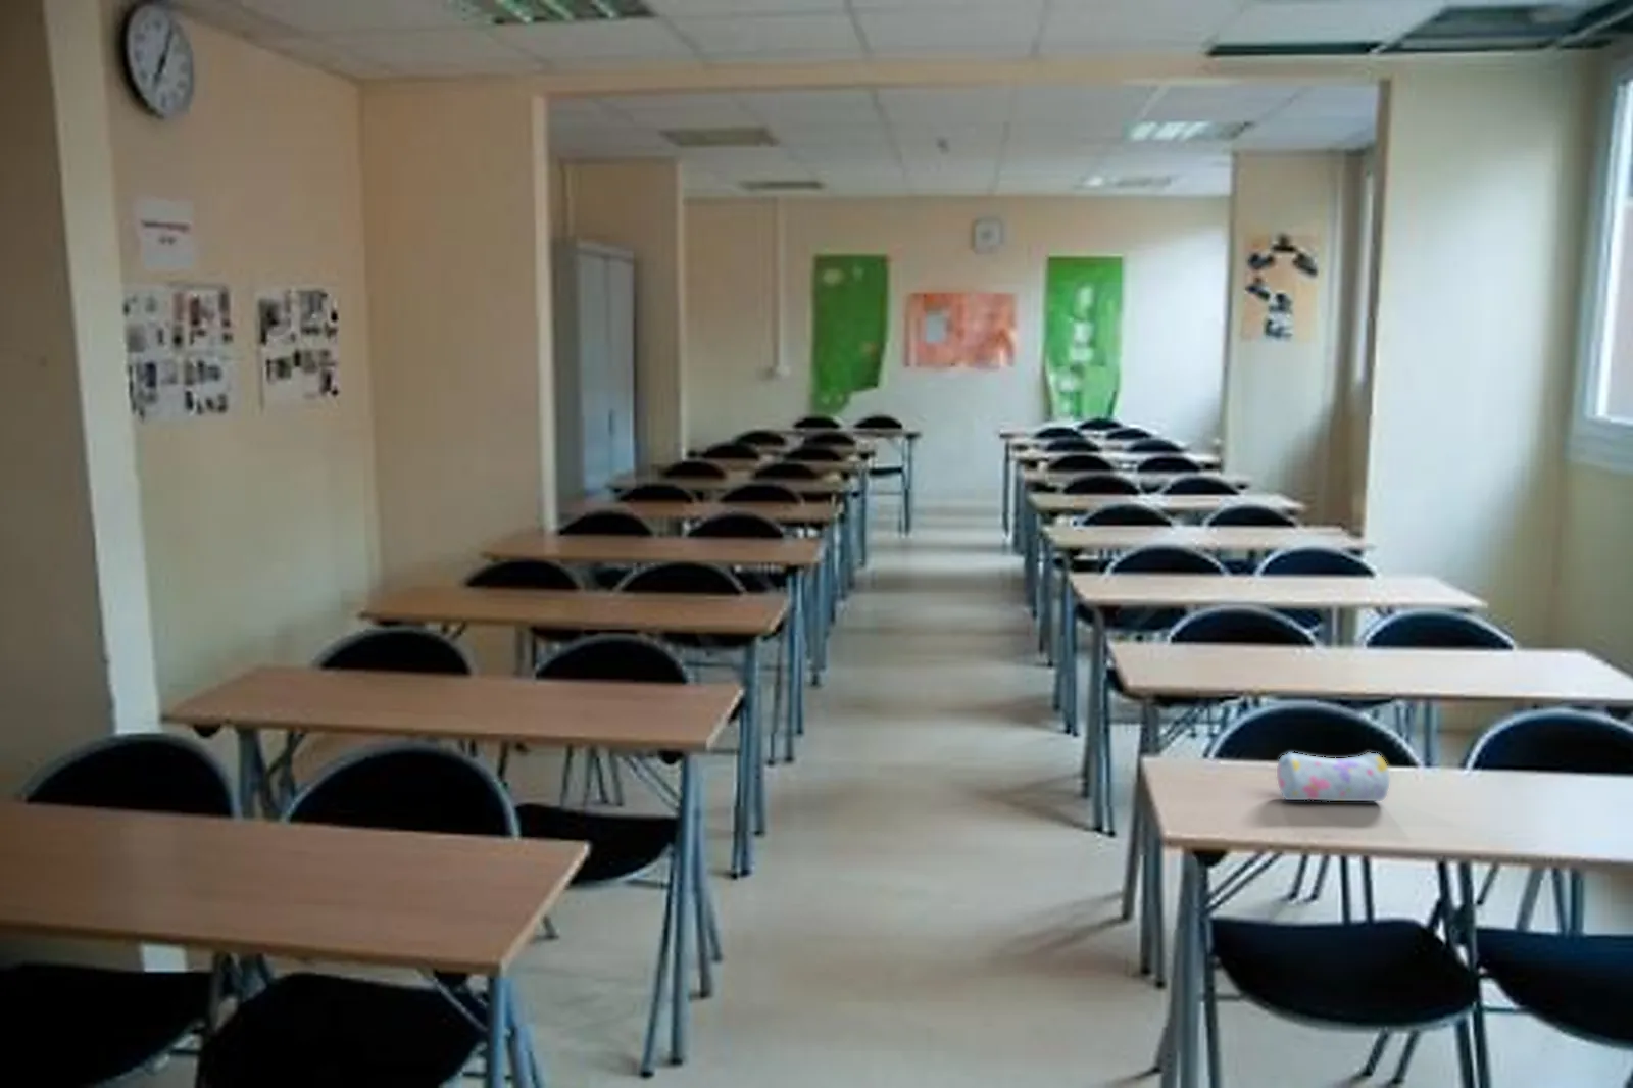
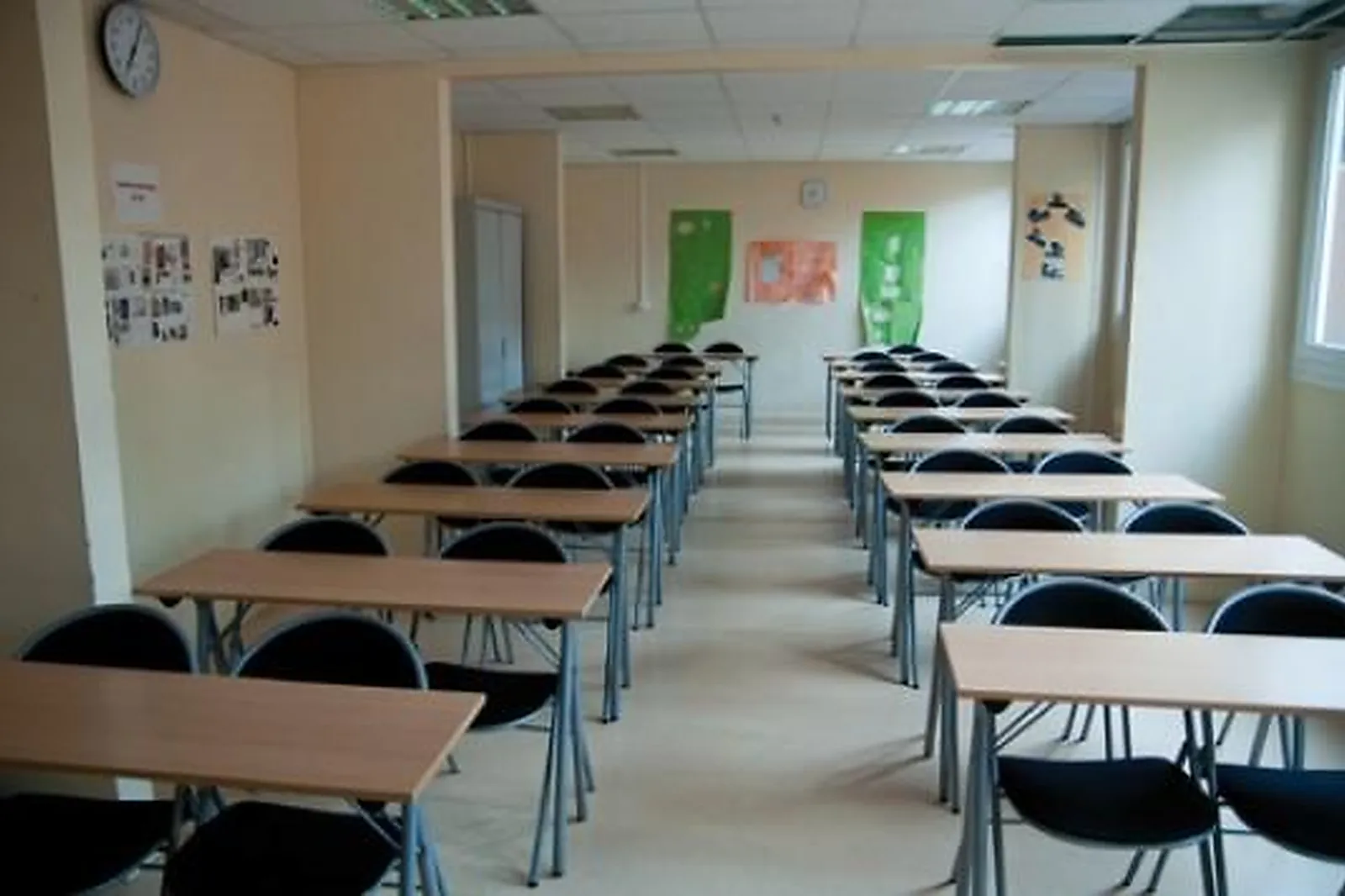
- pencil case (1333, 777)
